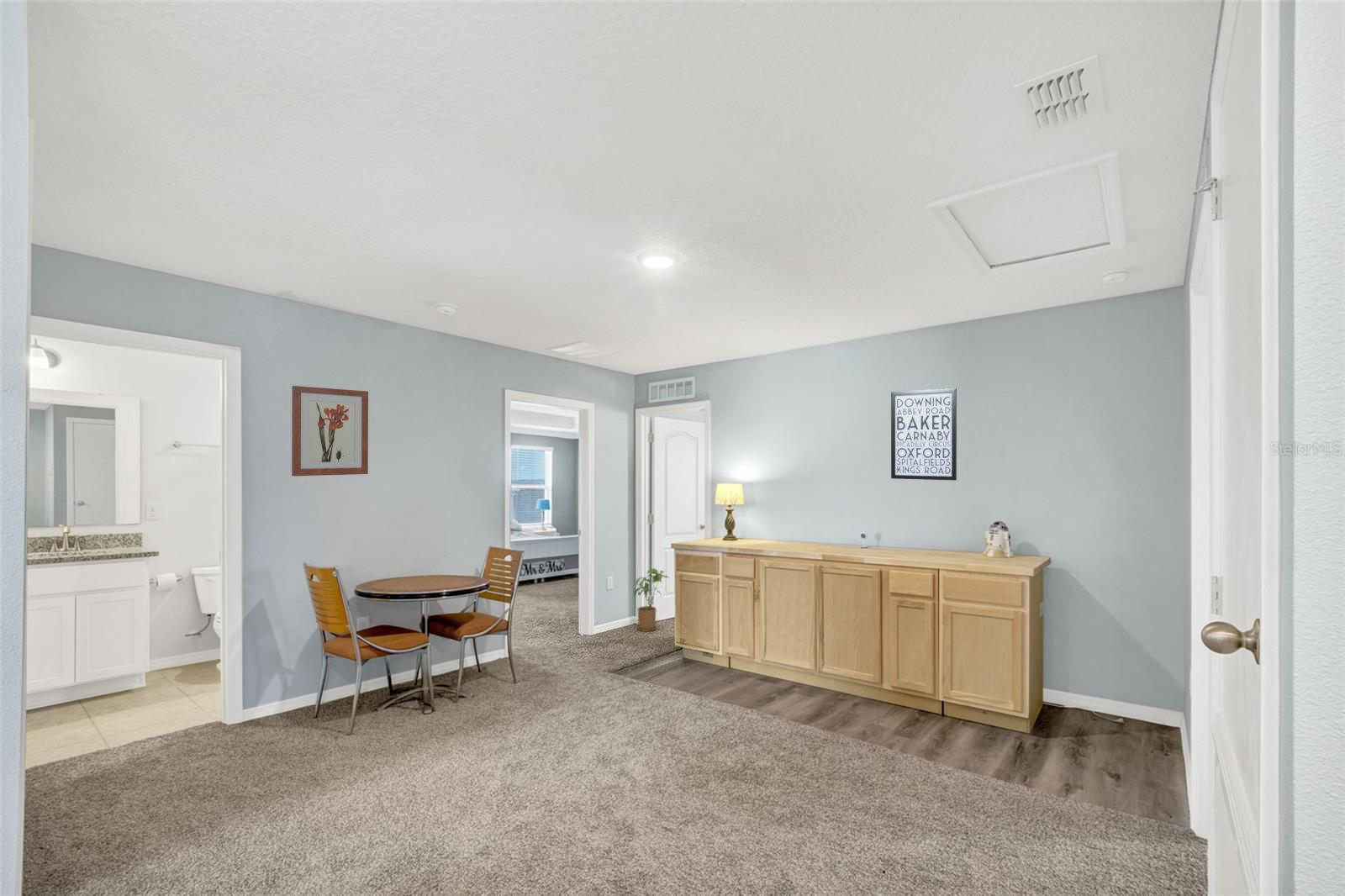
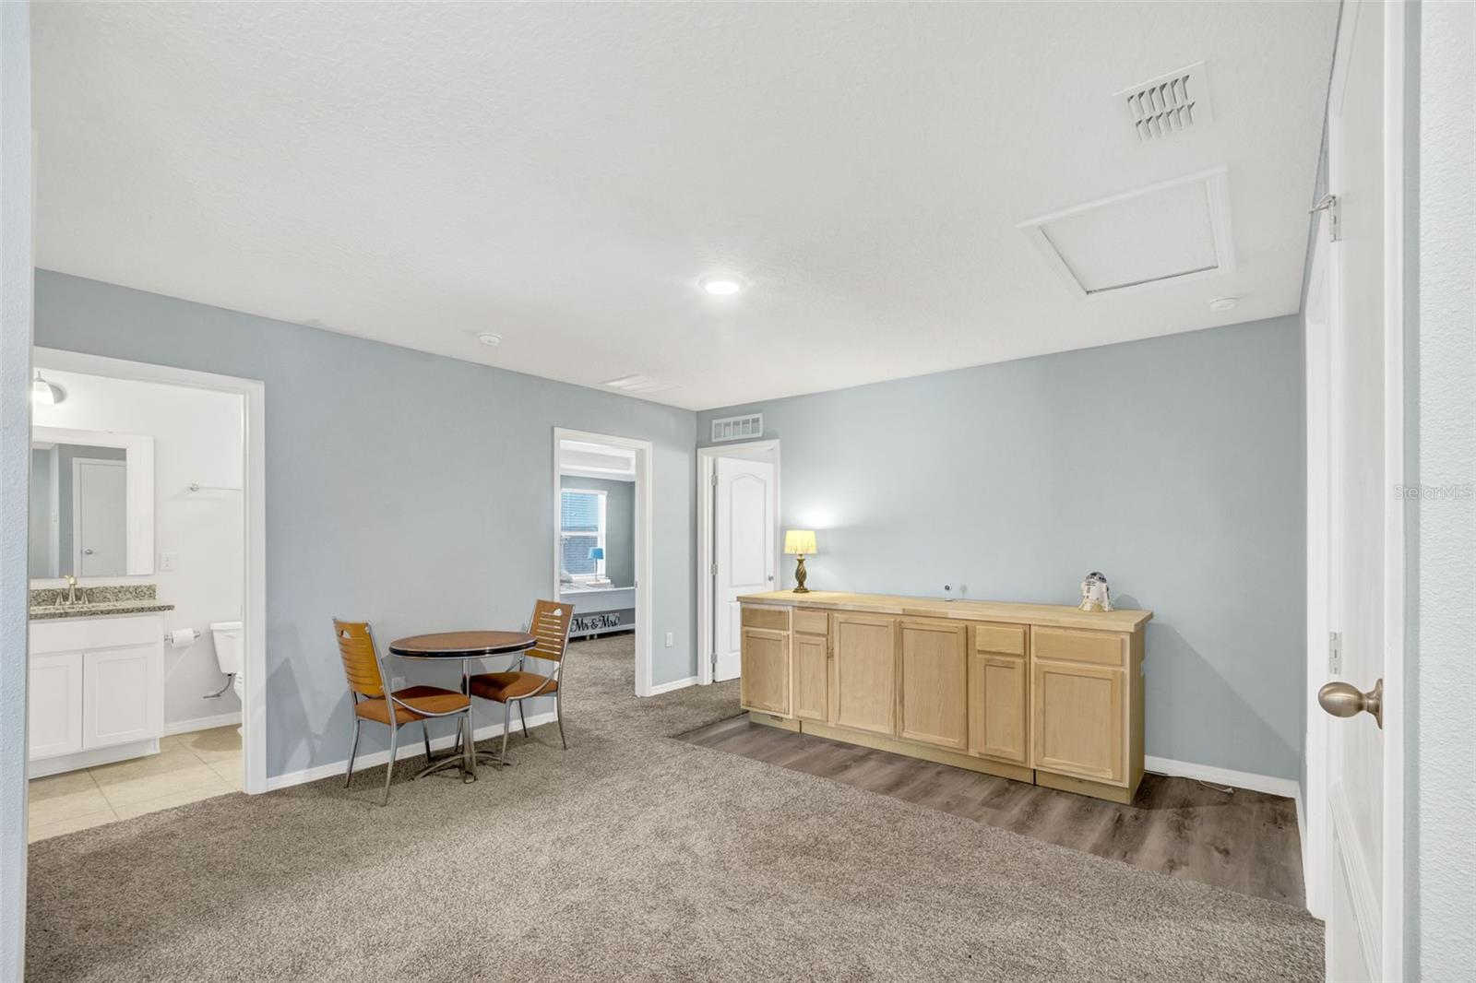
- house plant (646, 598)
- wall art (331, 431)
- wall art (922, 435)
